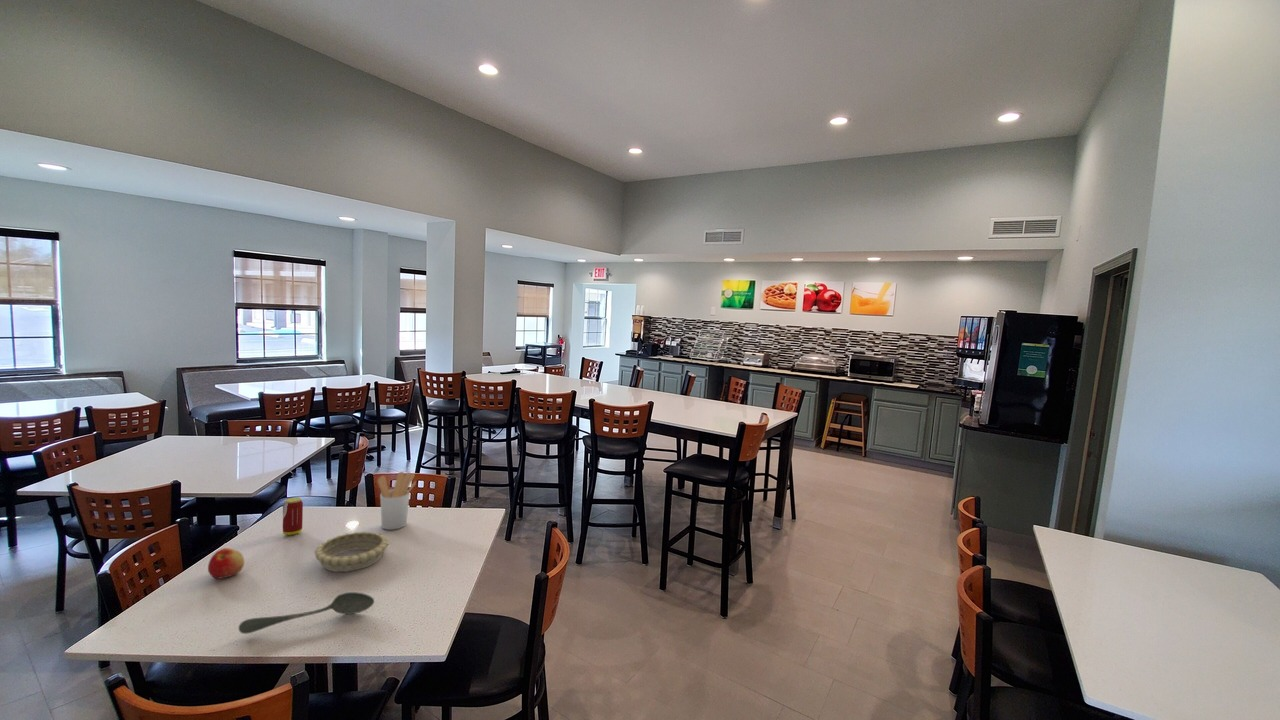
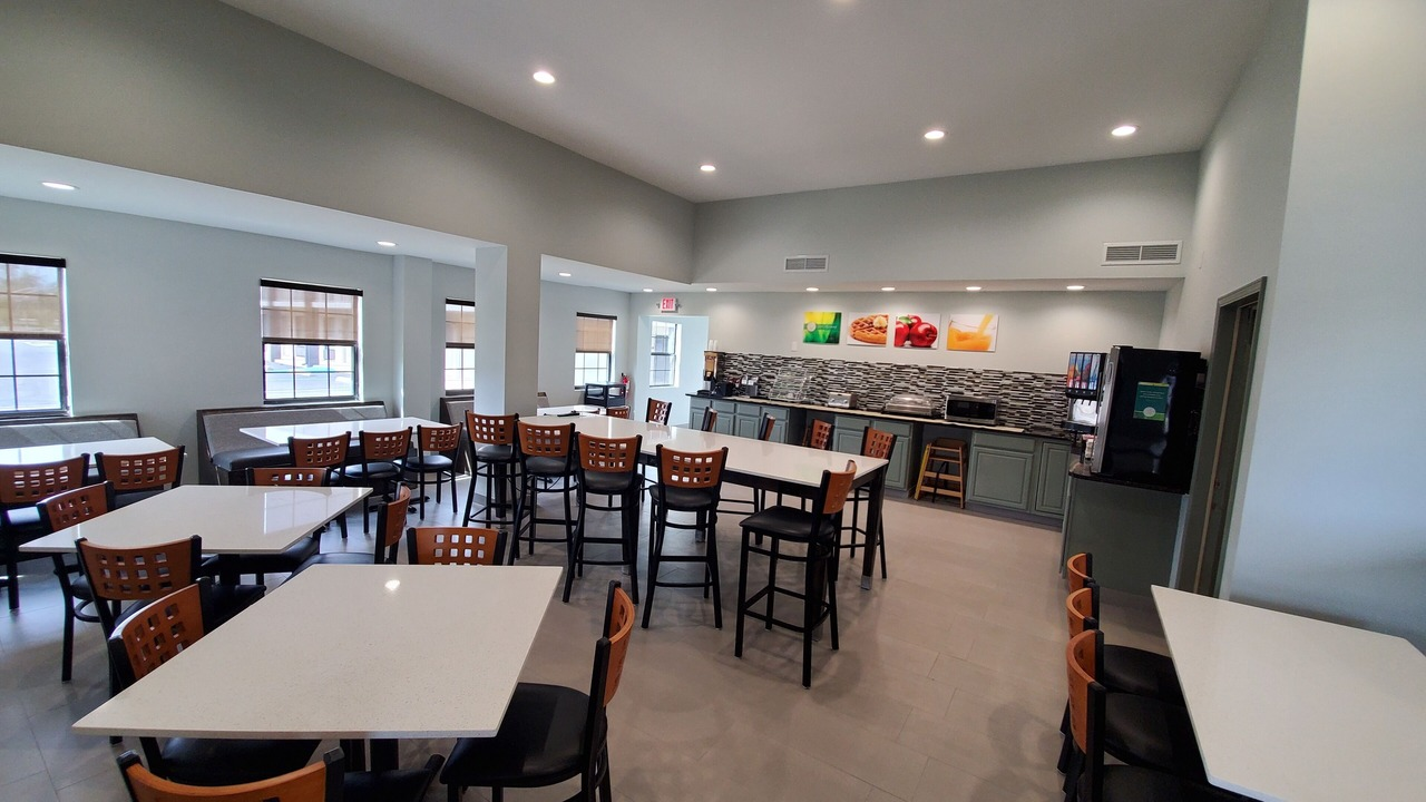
- spoon (309, 611)
- decorative bowl (352, 549)
- beverage can (292, 516)
- apple (226, 561)
- utensil holder (398, 498)
